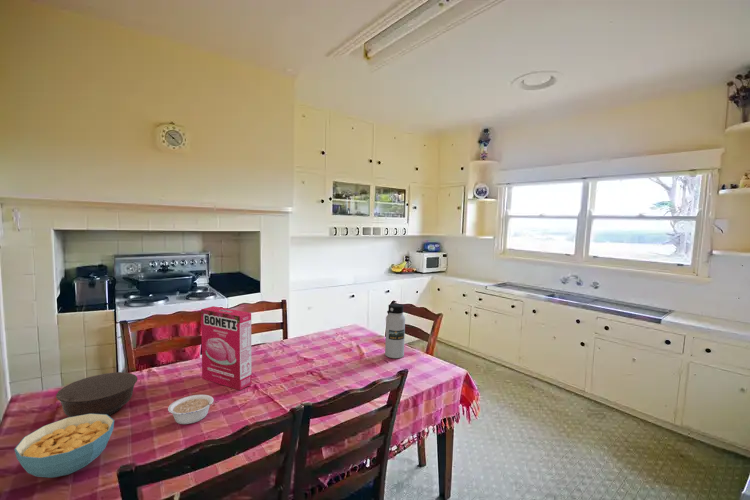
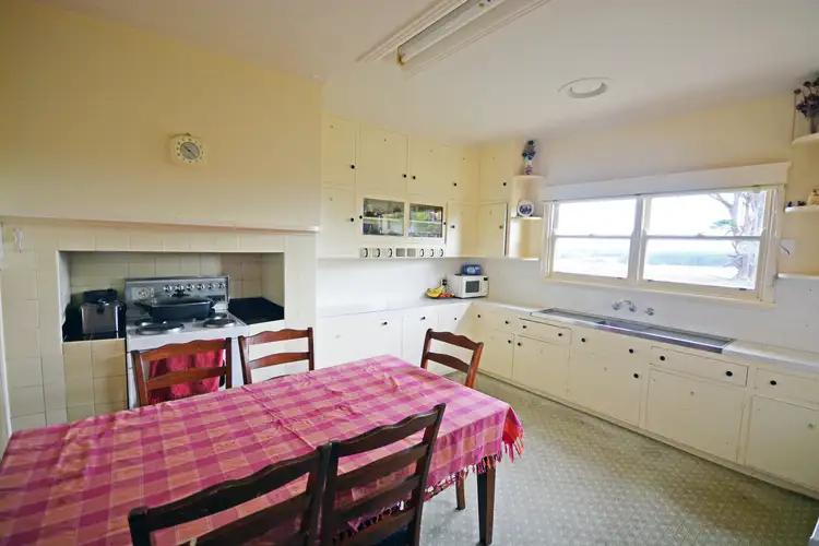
- cereal bowl (68, 450)
- legume (193, 408)
- cereal box (226, 346)
- water bottle (395, 330)
- bowl (99, 397)
